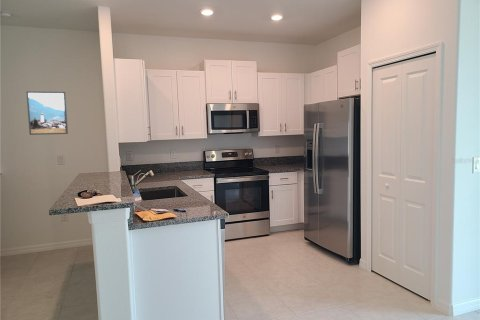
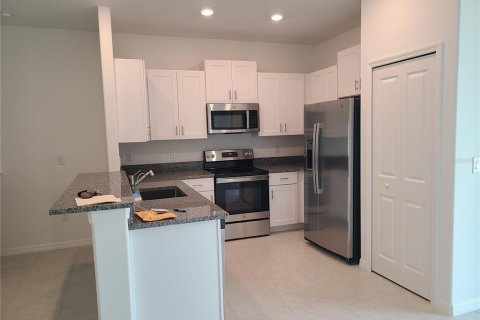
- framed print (47, 113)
